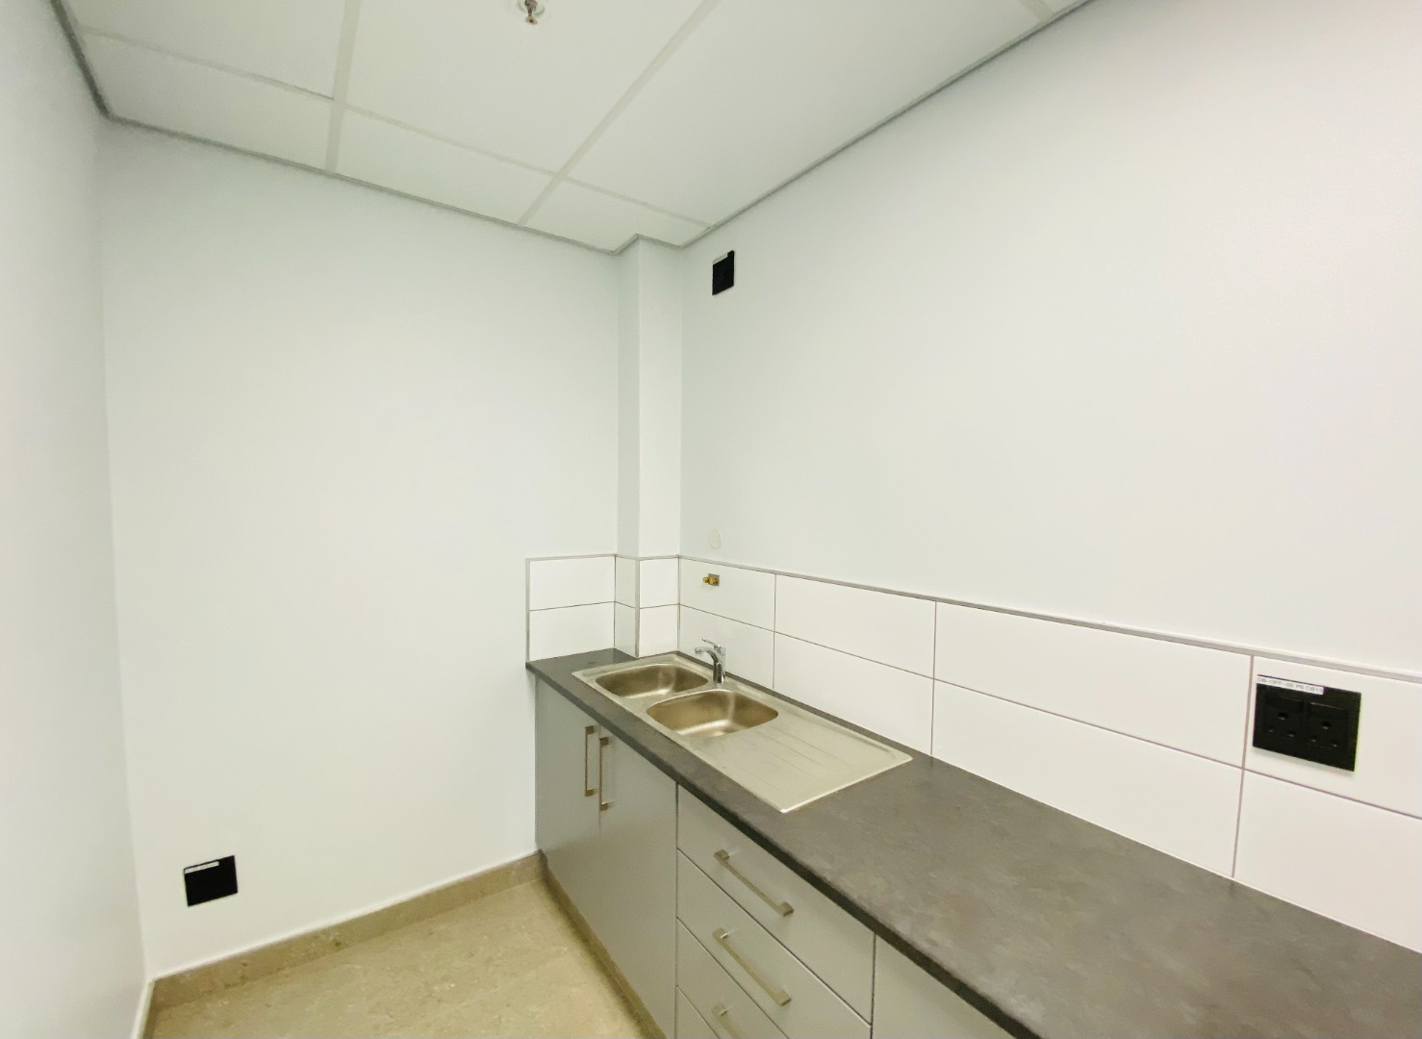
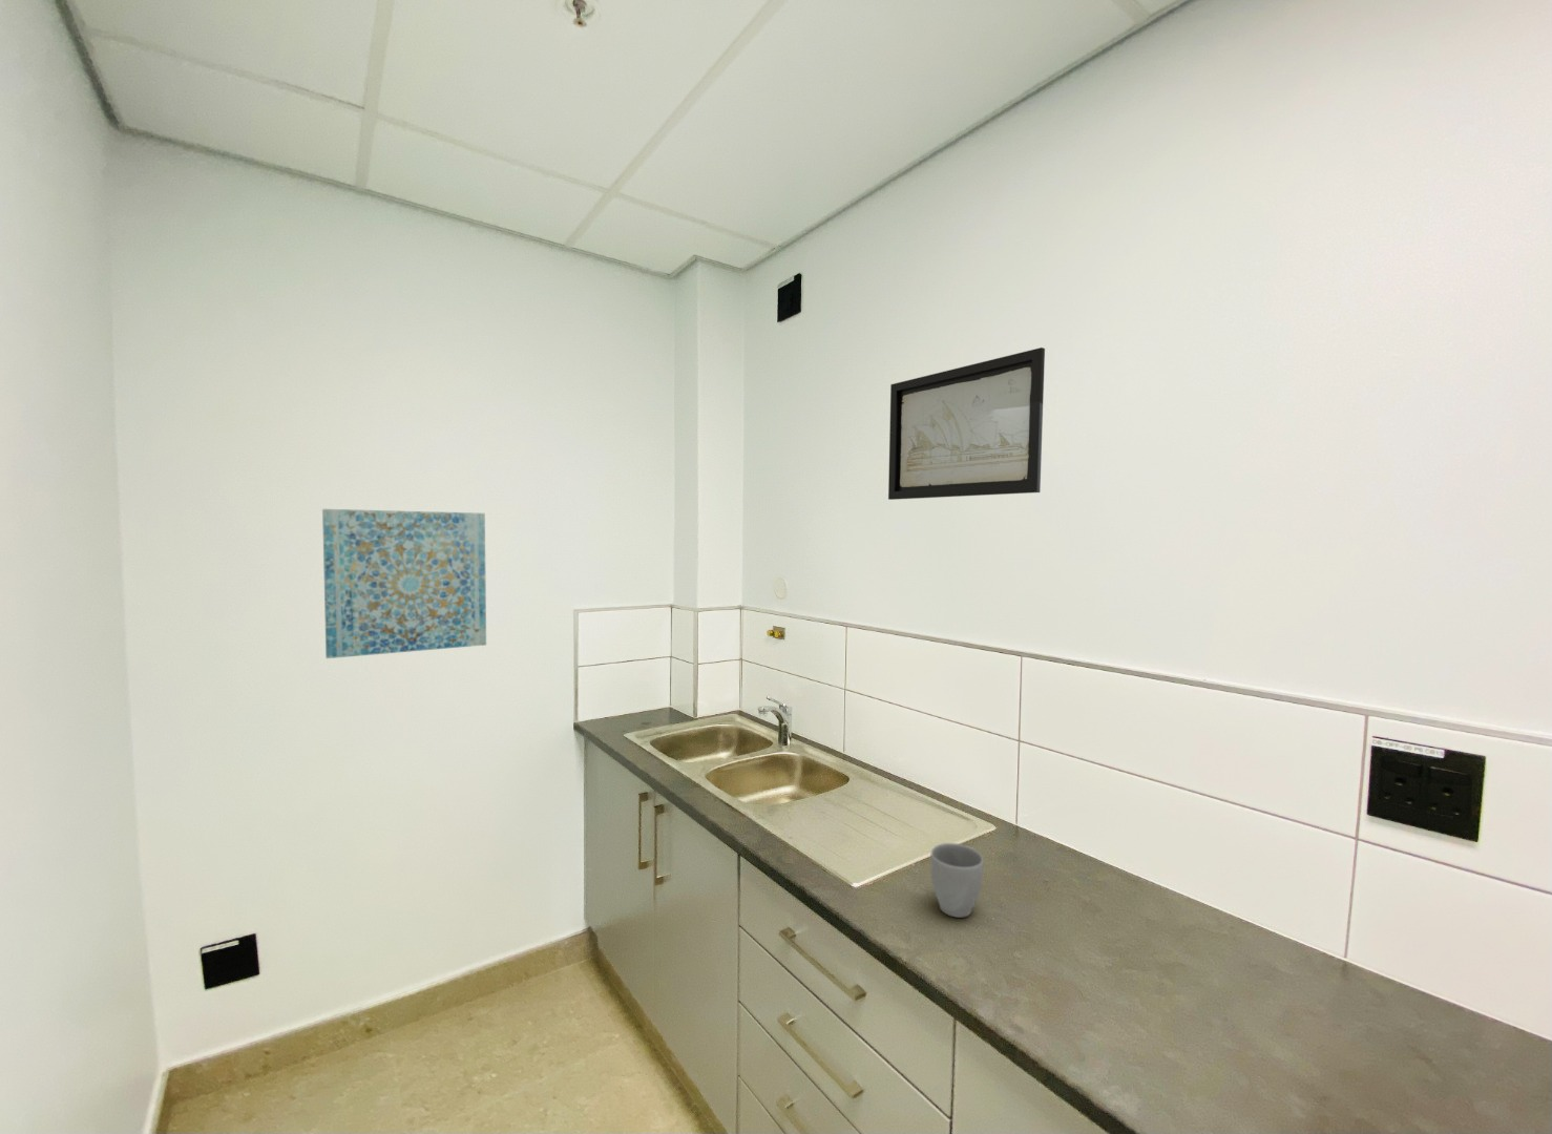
+ mug (959, 877)
+ wall art (408, 581)
+ wall art (957, 433)
